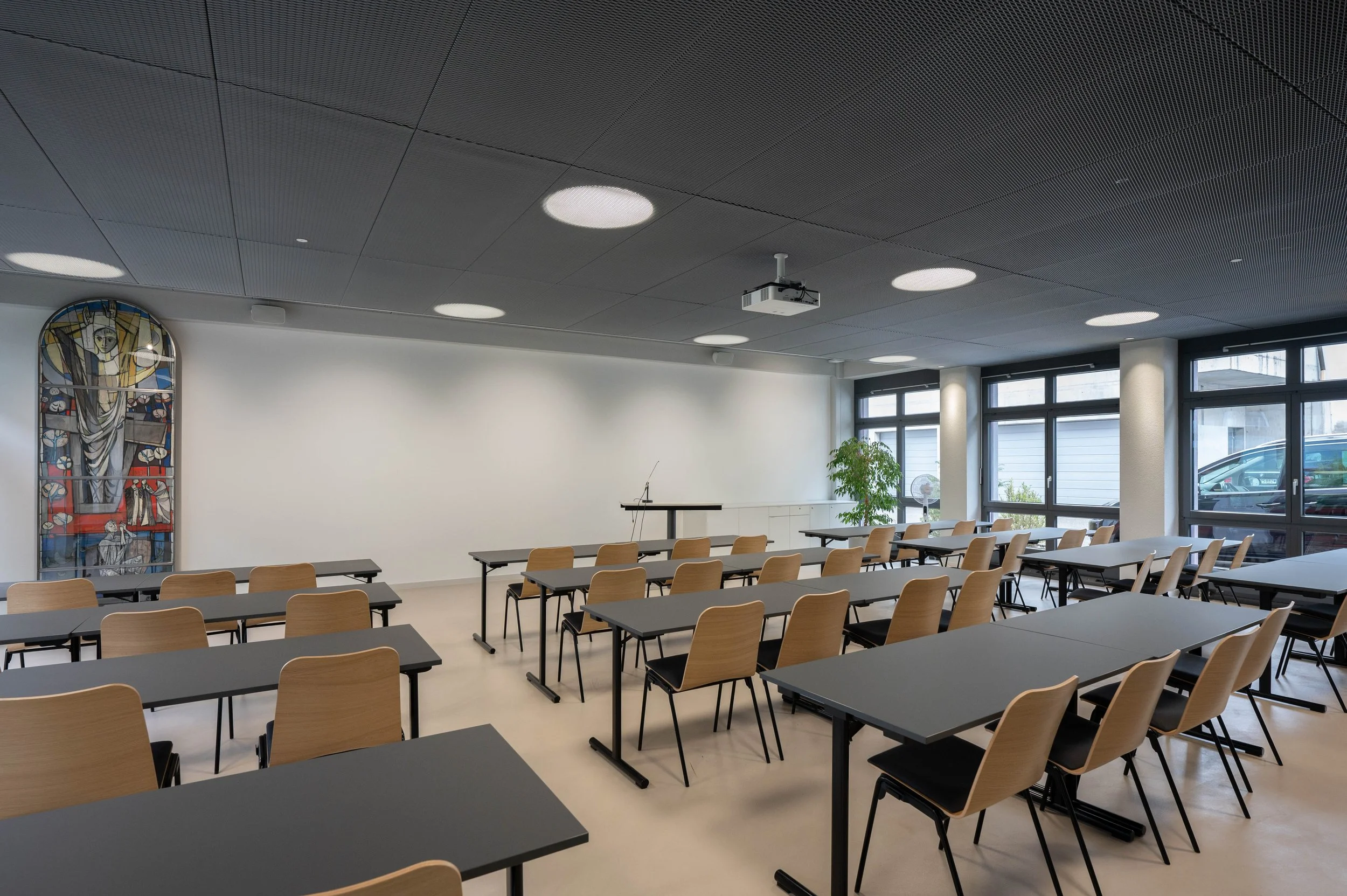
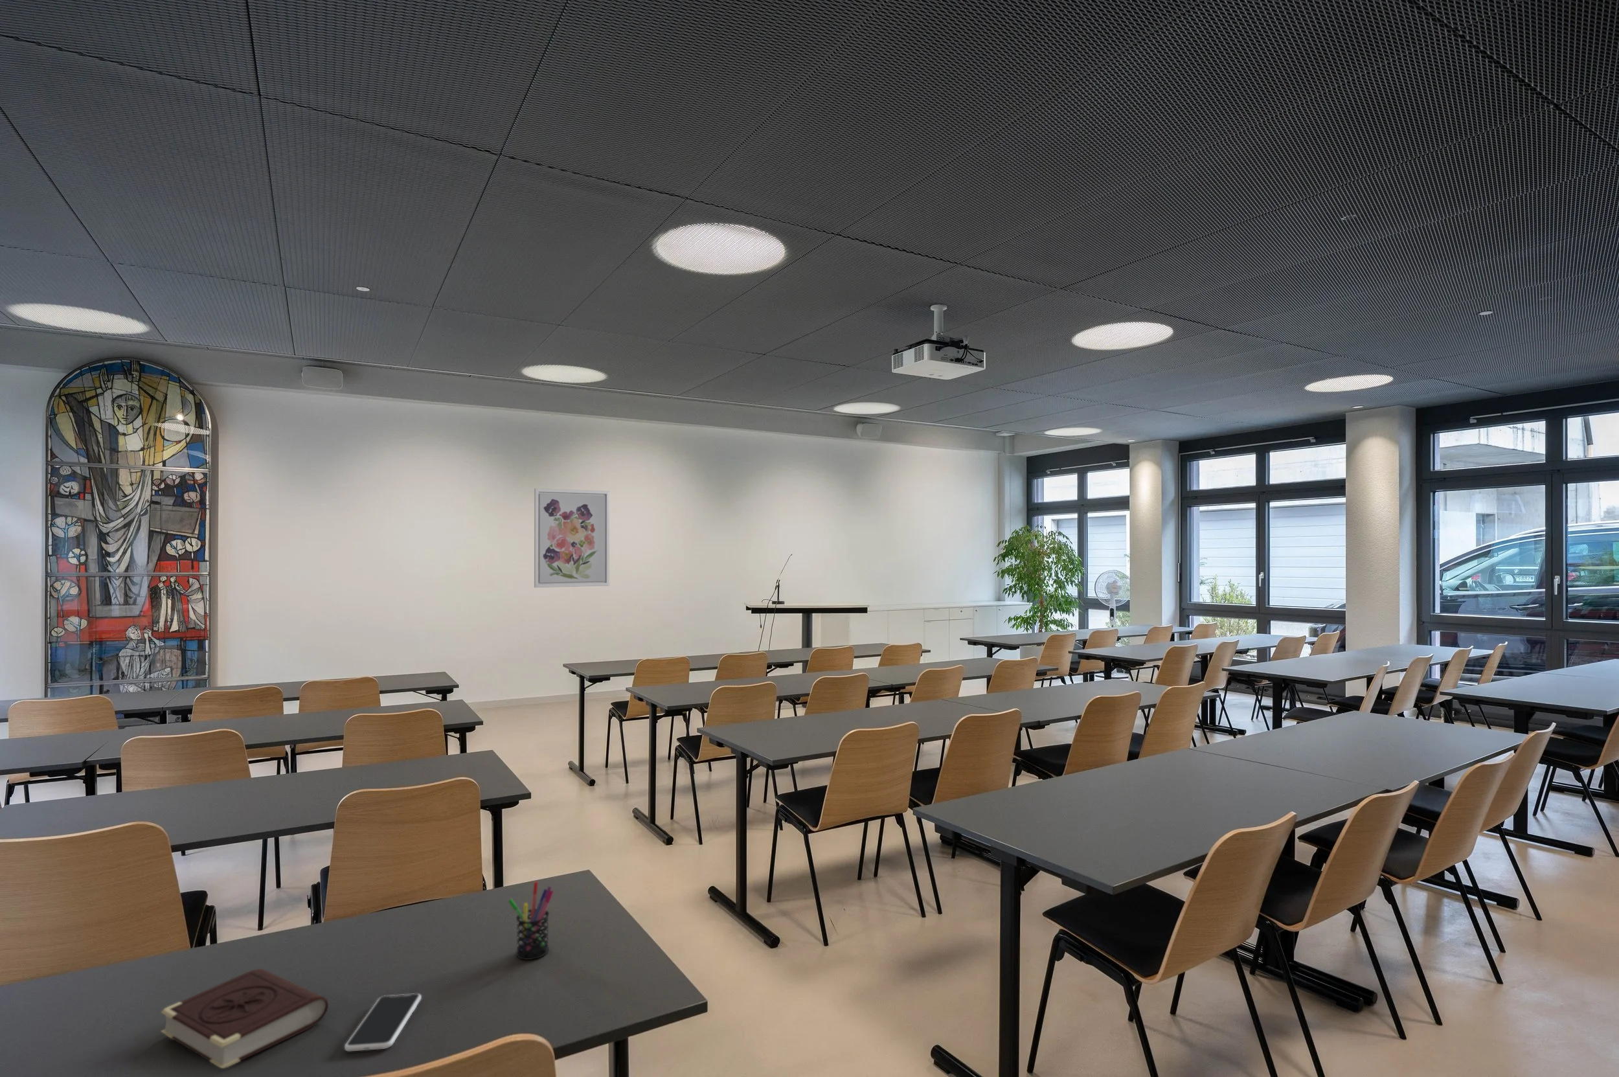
+ book (246, 1012)
+ wall art (572, 538)
+ smartphone (385, 1021)
+ pen holder (529, 920)
